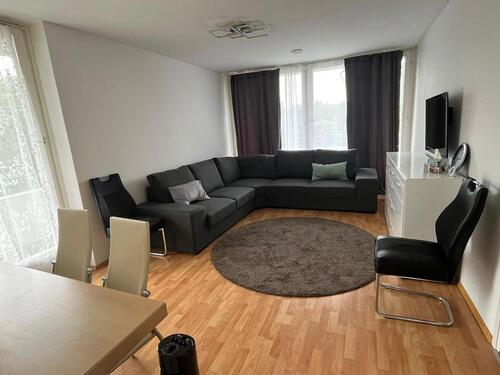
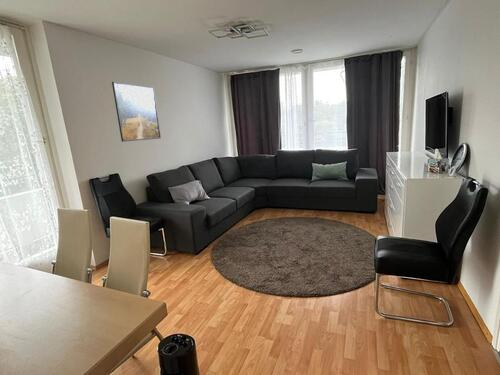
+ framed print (138, 113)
